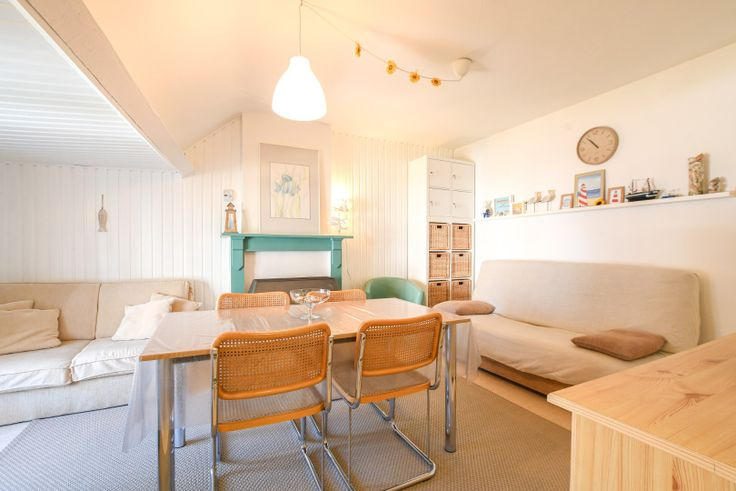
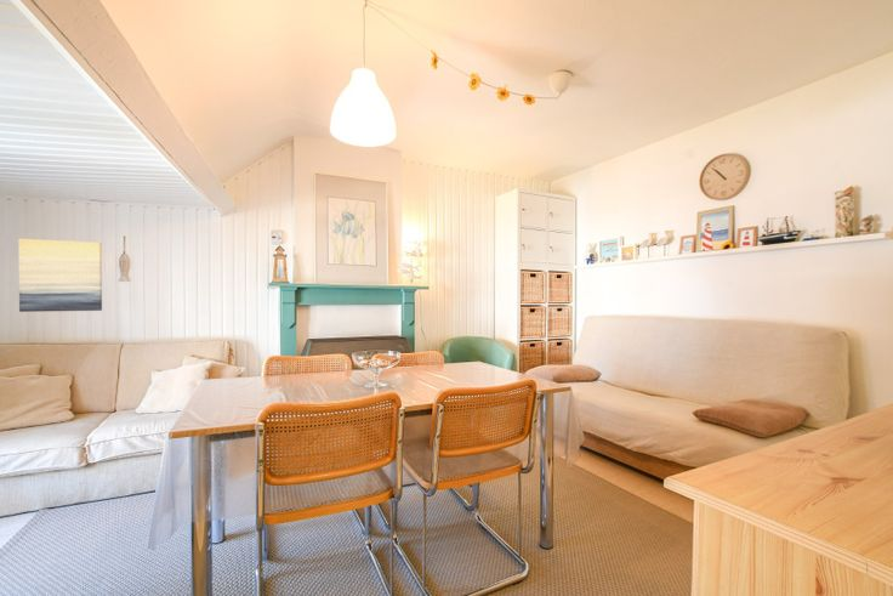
+ wall art (62, 276)
